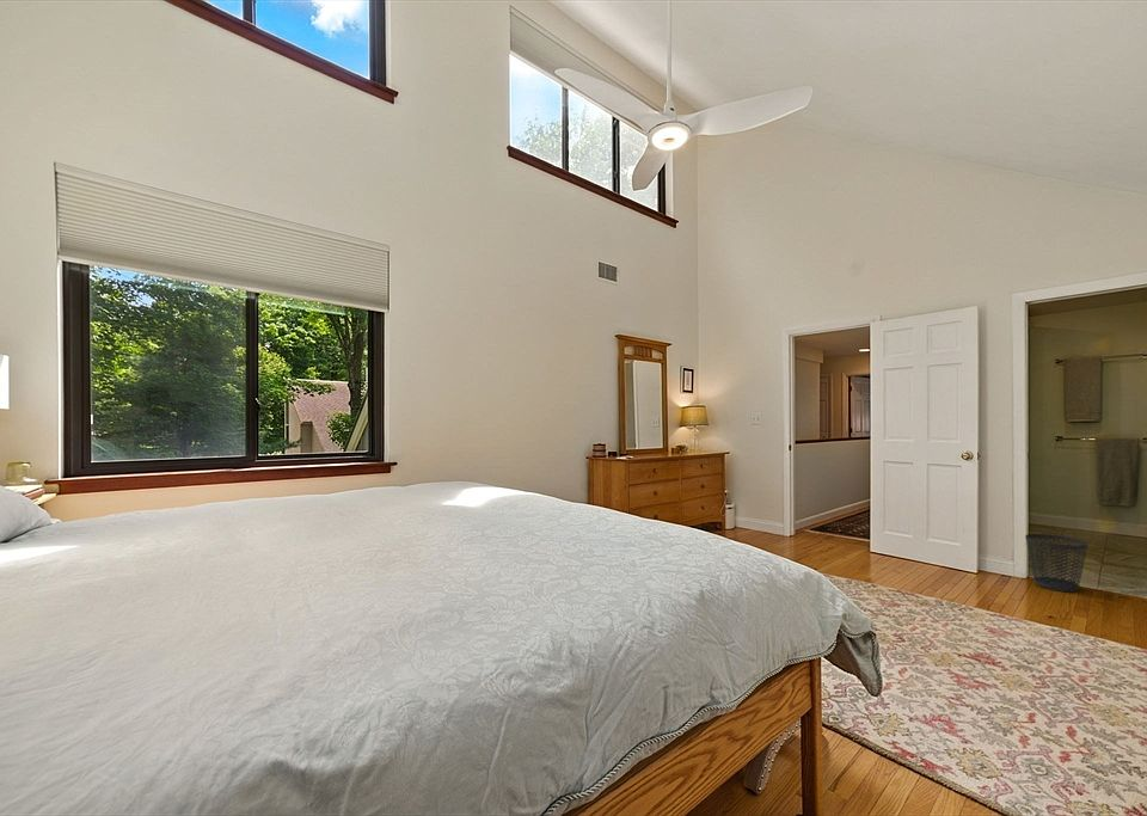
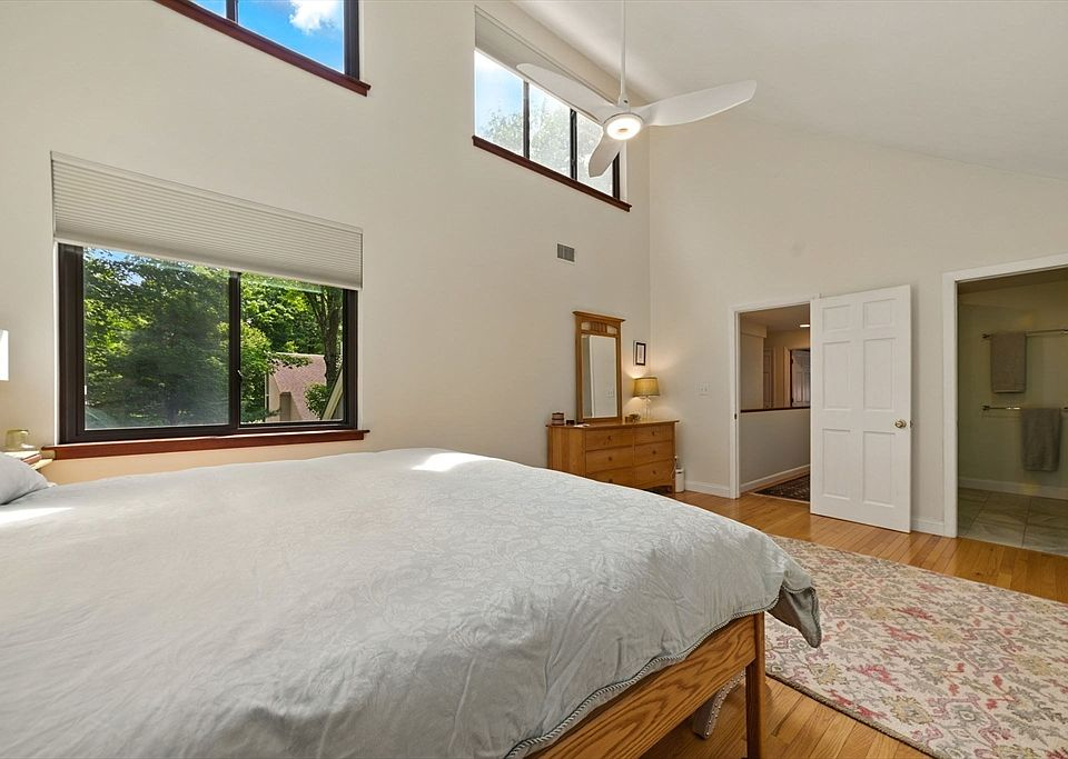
- wastebasket (1055, 563)
